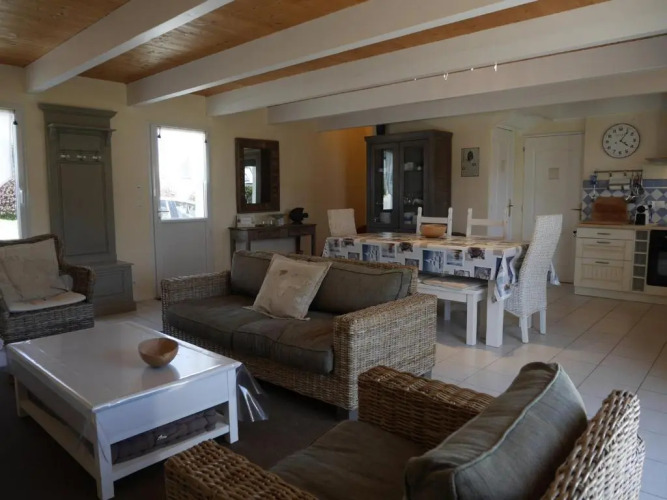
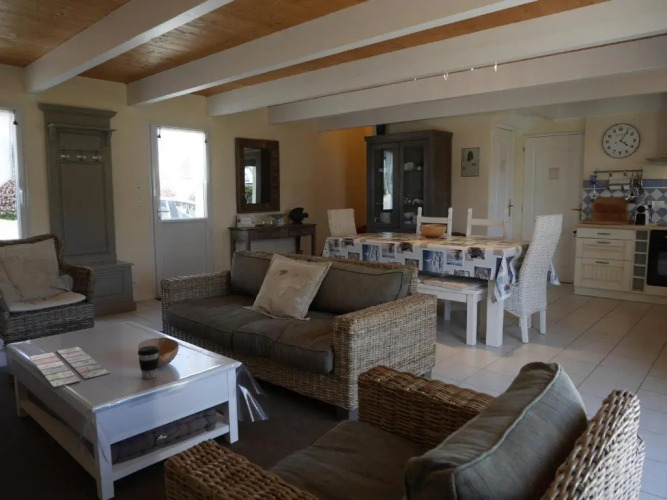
+ coffee cup (148, 362)
+ magazine (66, 366)
